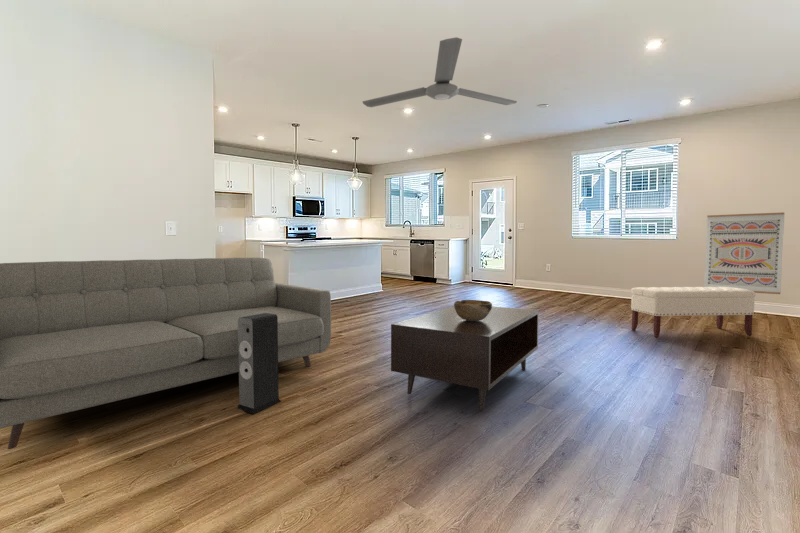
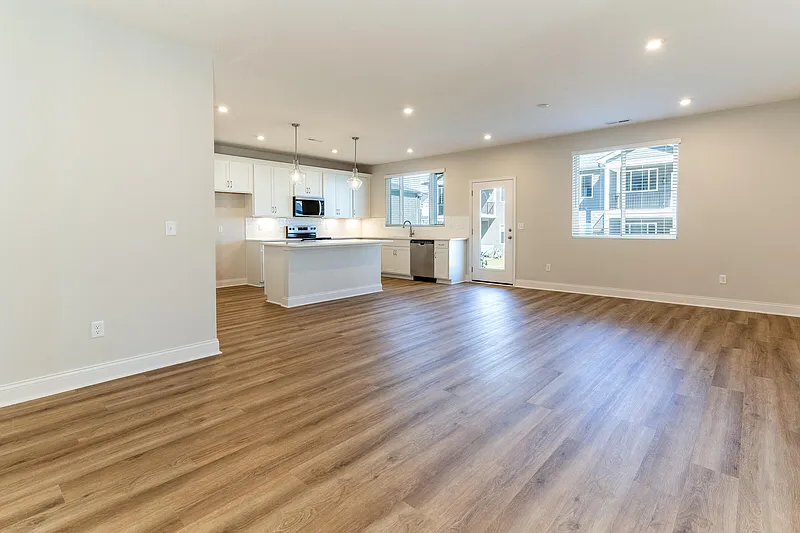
- bench (690, 310)
- sofa (175, 323)
- decorative bowl (472, 311)
- speaker (258, 360)
- wall art (742, 253)
- coffee table (471, 349)
- ceiling fan (439, 73)
